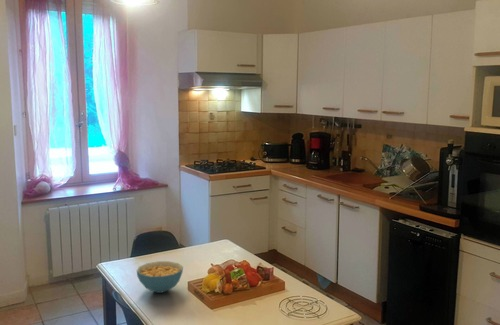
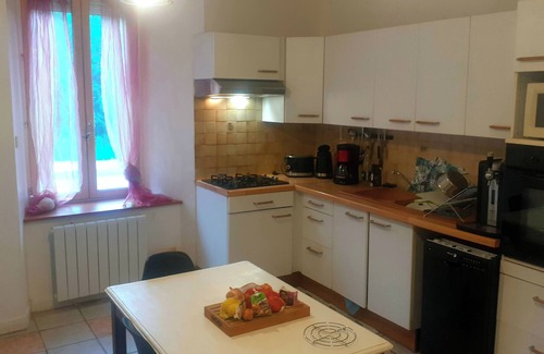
- cereal bowl (160, 279)
